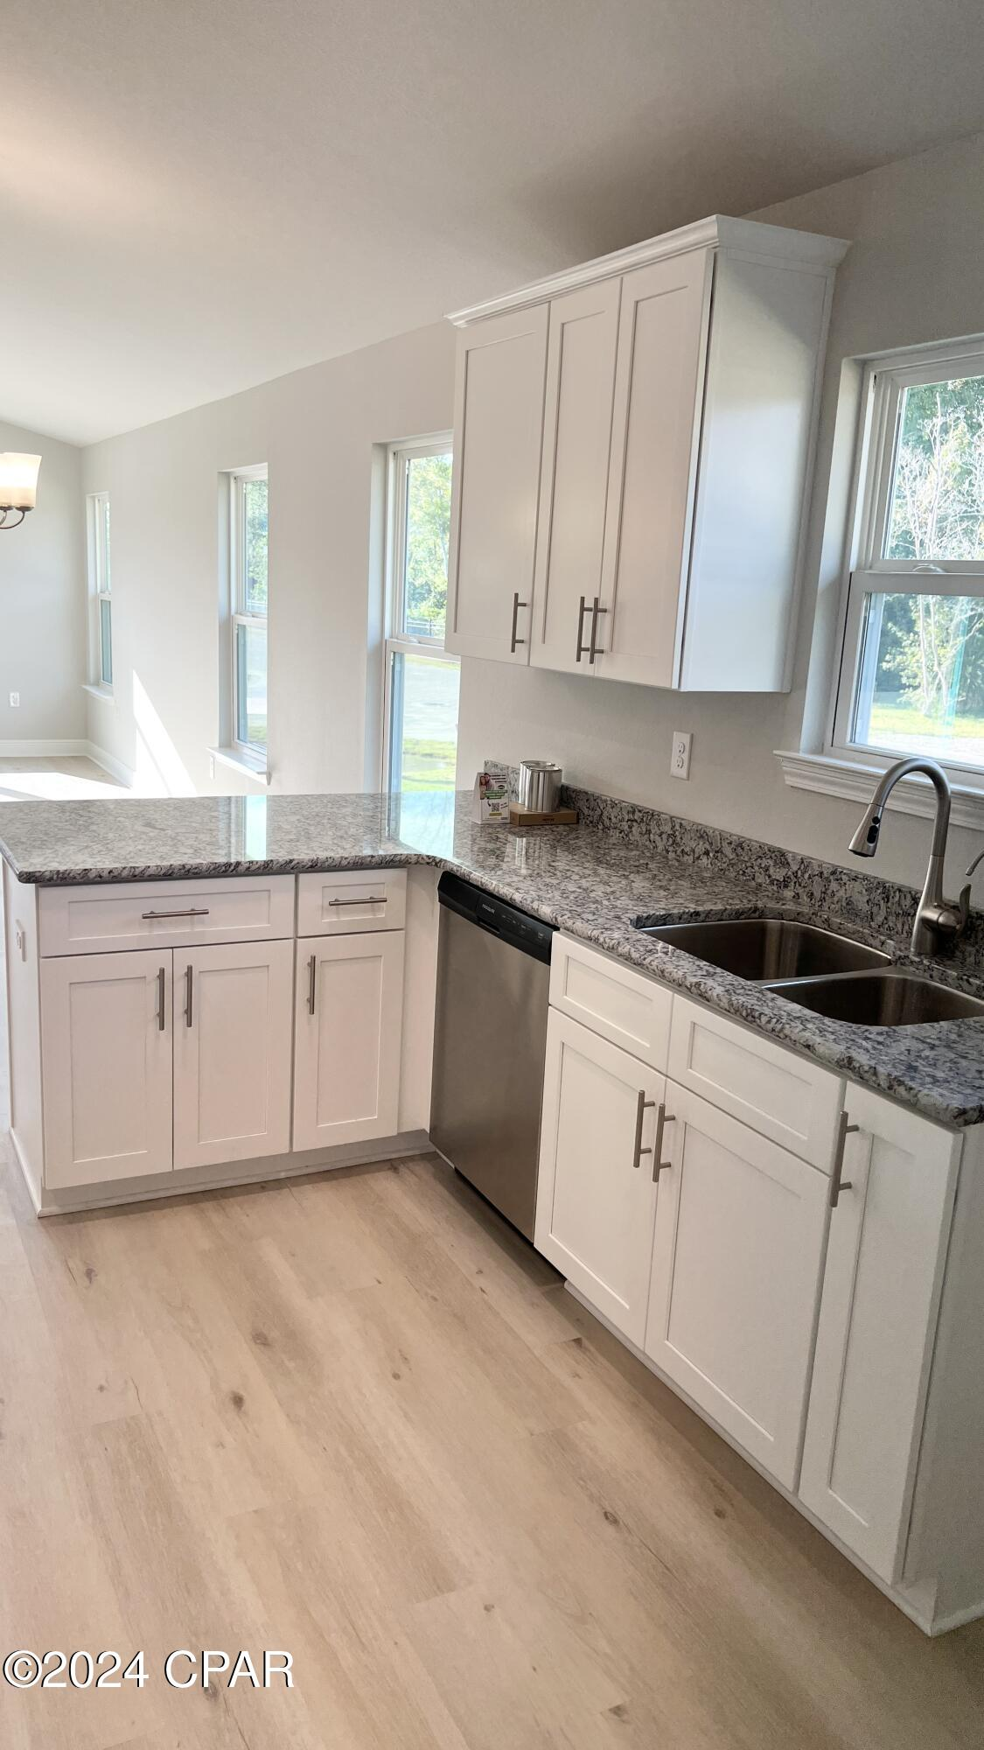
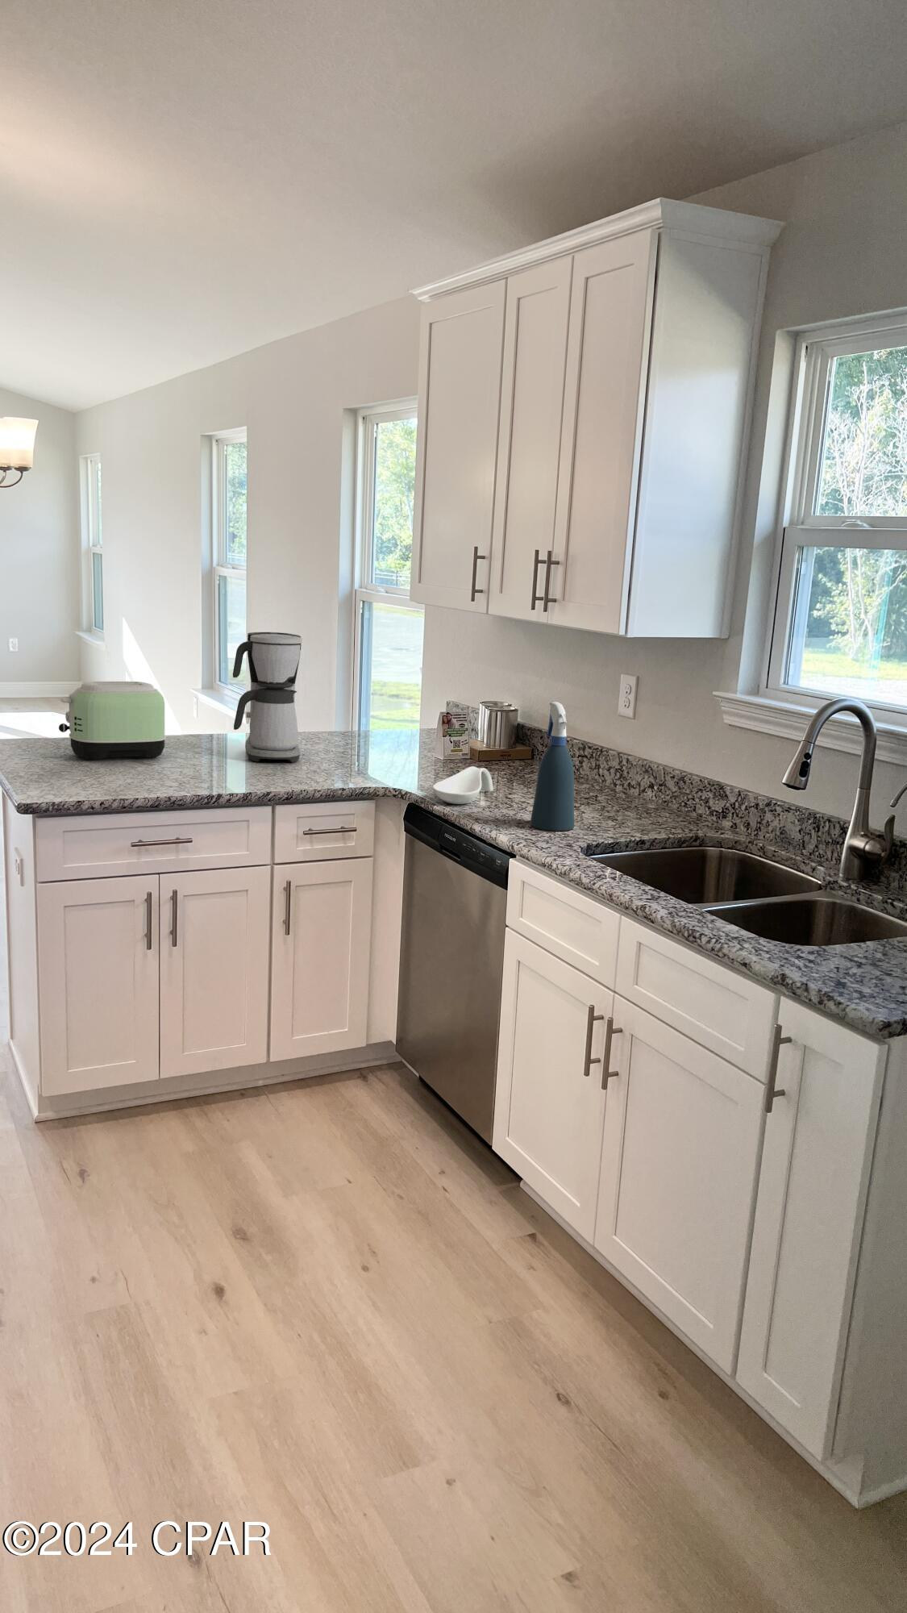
+ coffee maker (266, 695)
+ toaster (114, 719)
+ spray bottle (553, 764)
+ spoon rest (466, 784)
